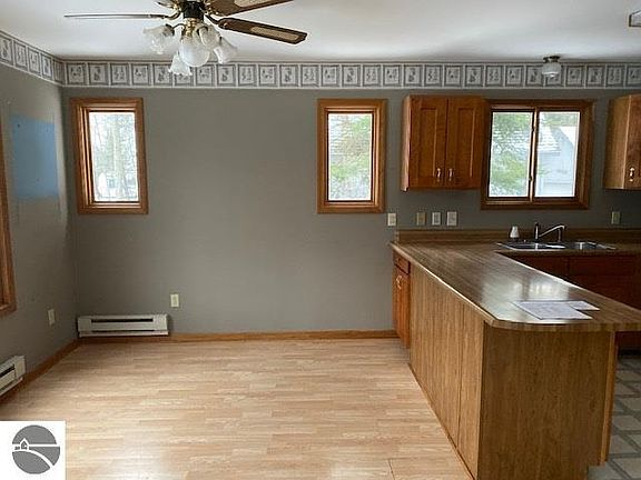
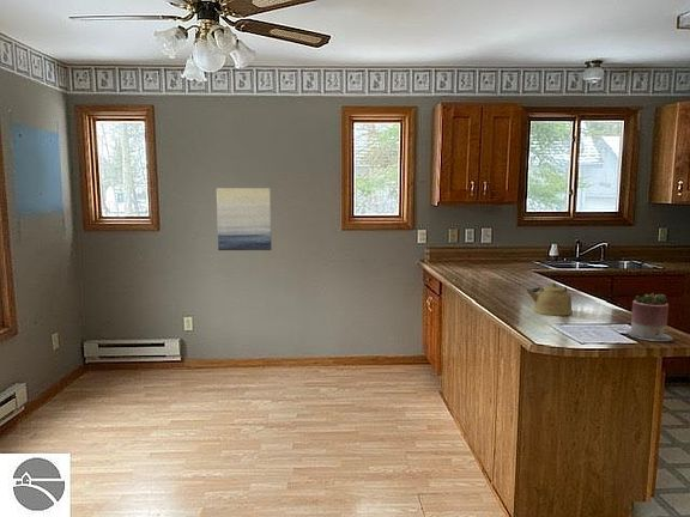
+ succulent planter (650, 314)
+ kettle (549, 296)
+ wall art (243, 219)
